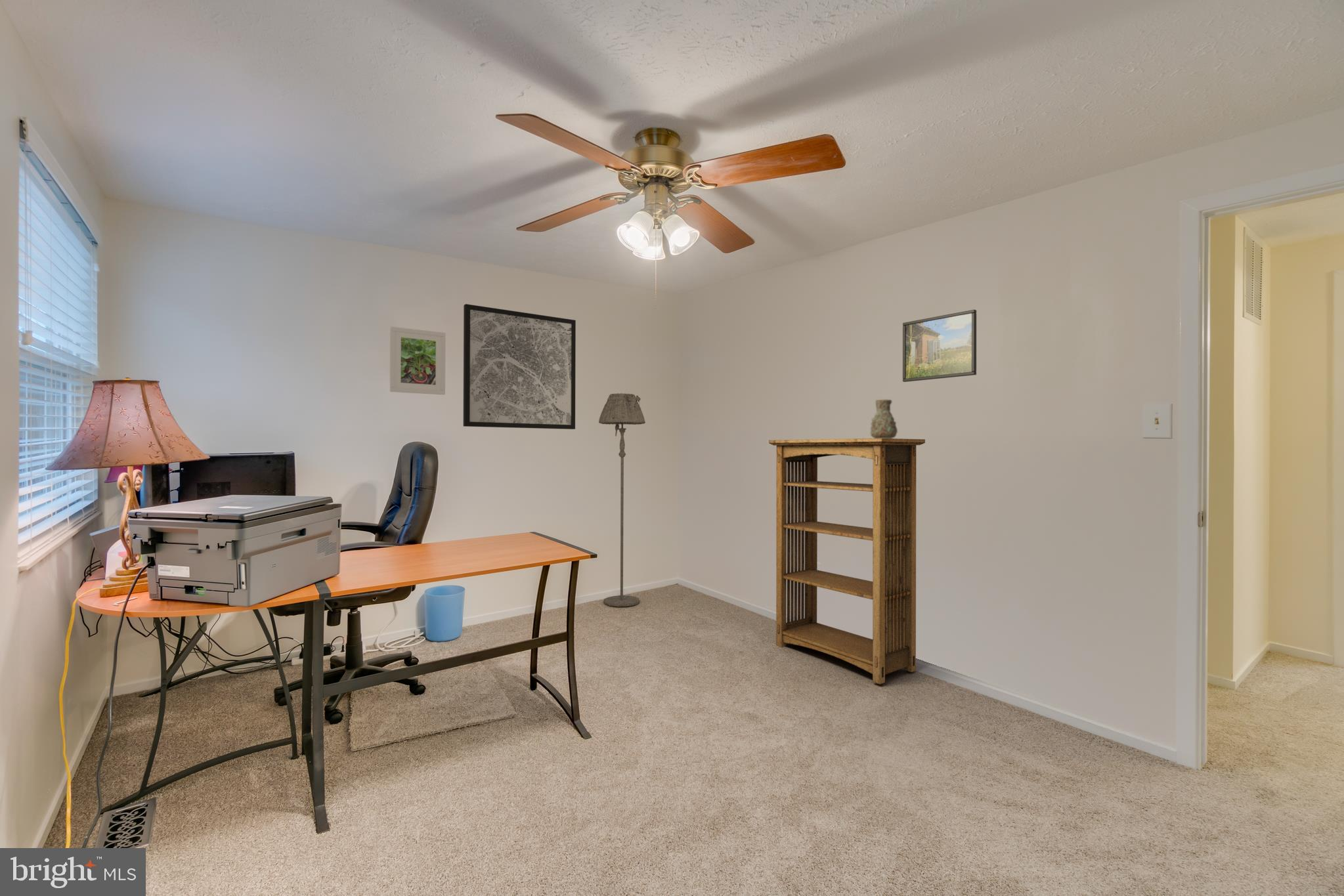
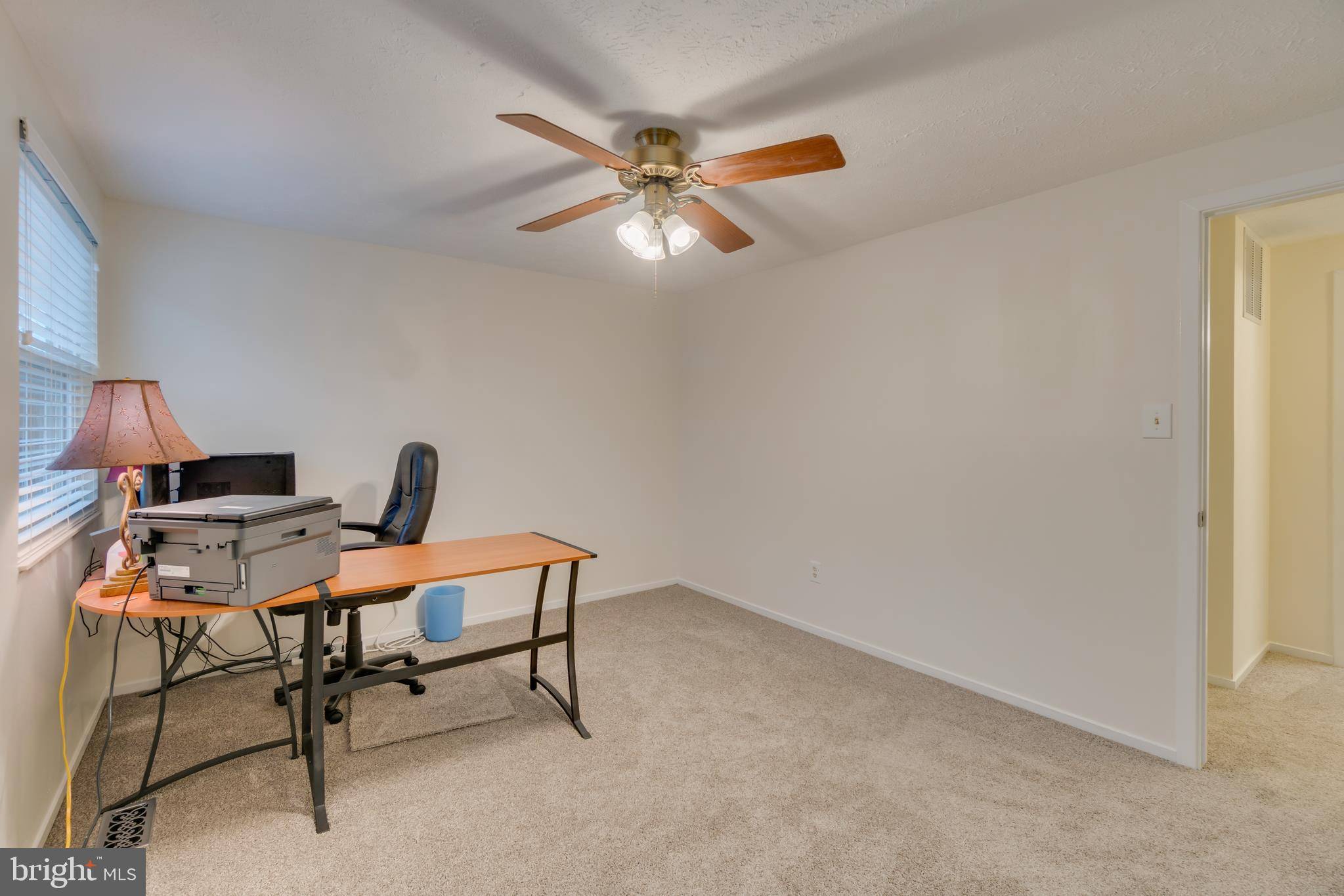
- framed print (418, 361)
- bookshelf (844, 536)
- decorative vase (884, 419)
- floor lamp (622, 498)
- wall art (522, 370)
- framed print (938, 347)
